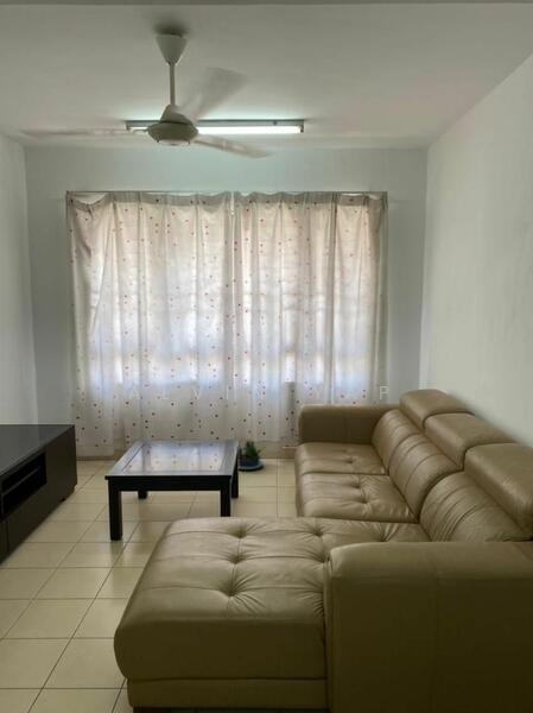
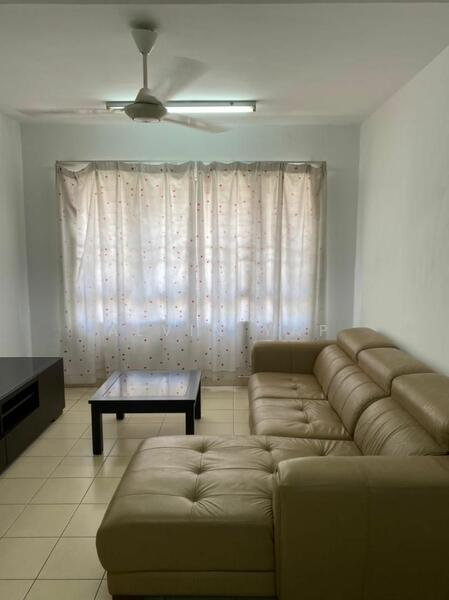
- potted plant (249, 454)
